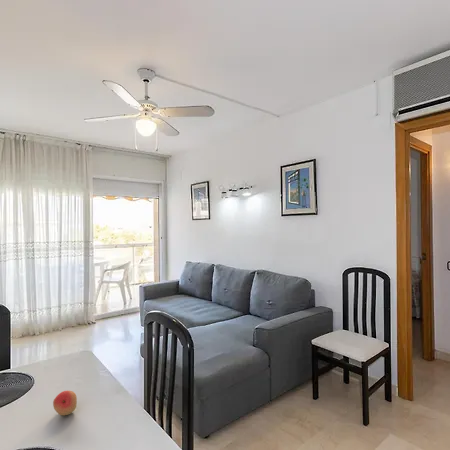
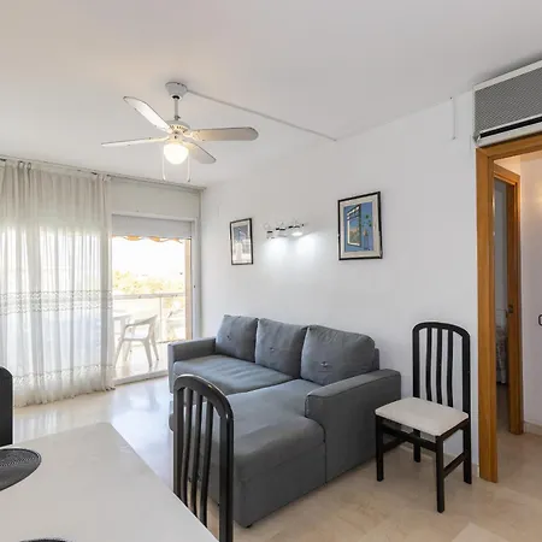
- fruit (65, 402)
